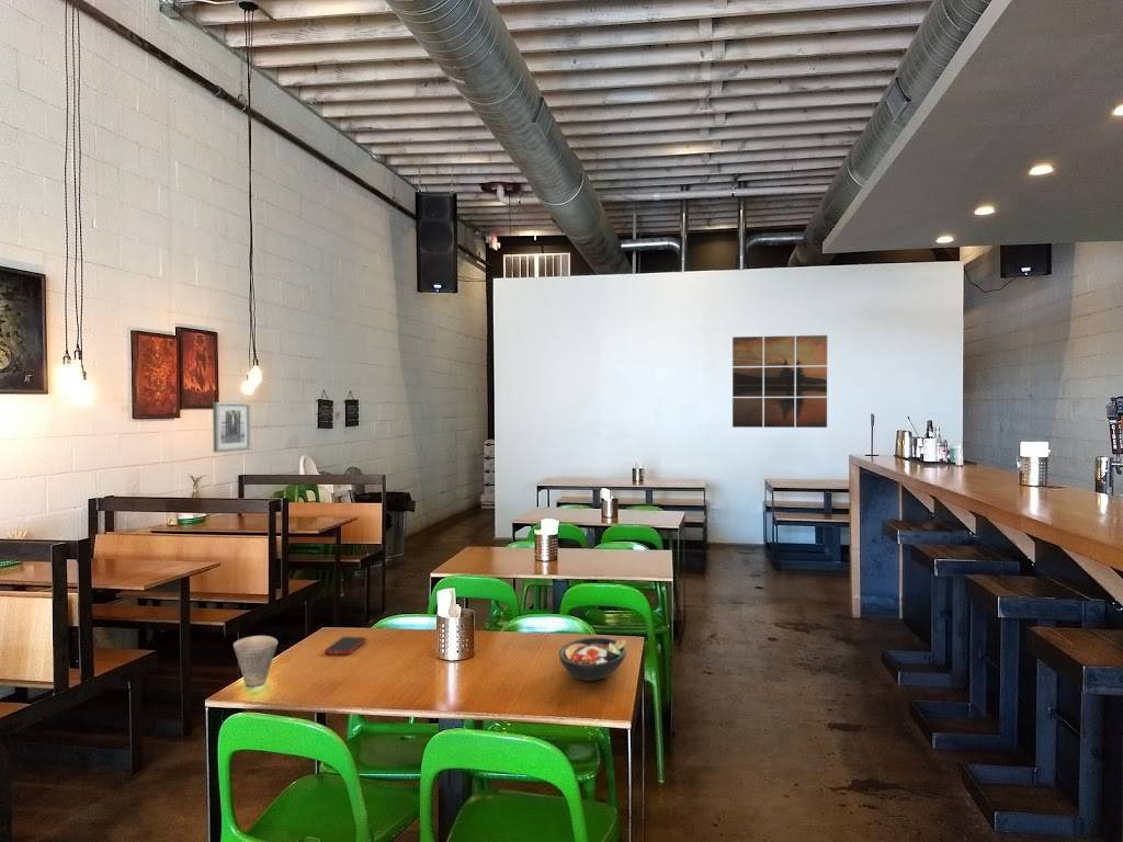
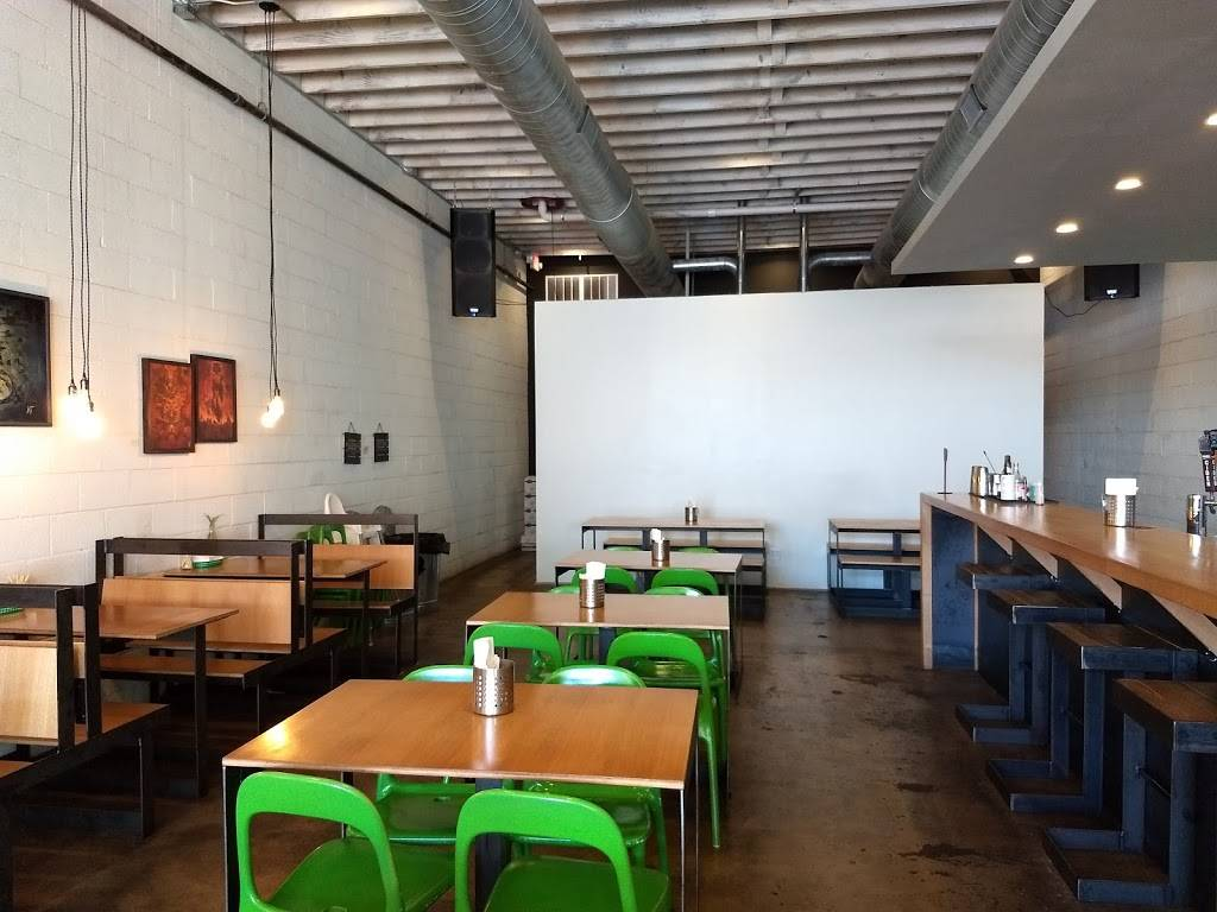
- cell phone (345, 645)
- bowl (592, 659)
- wall art (779, 382)
- cup (256, 662)
- wall art (232, 426)
